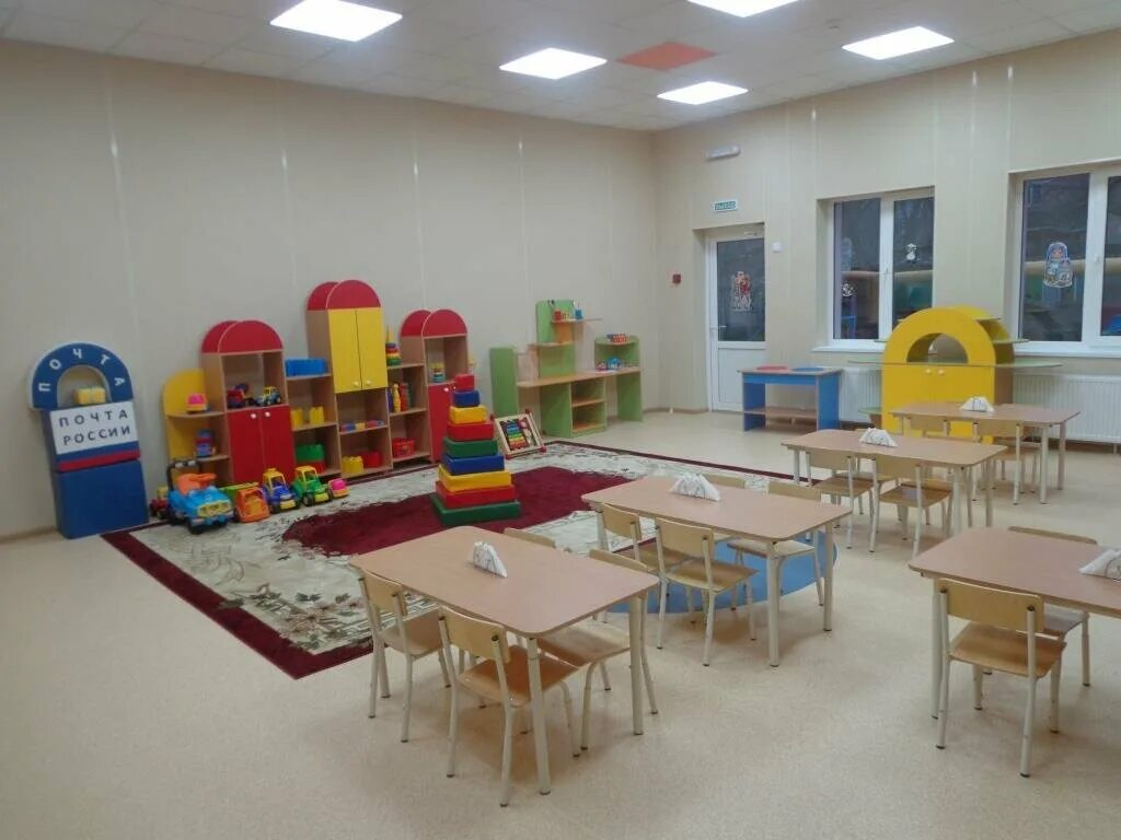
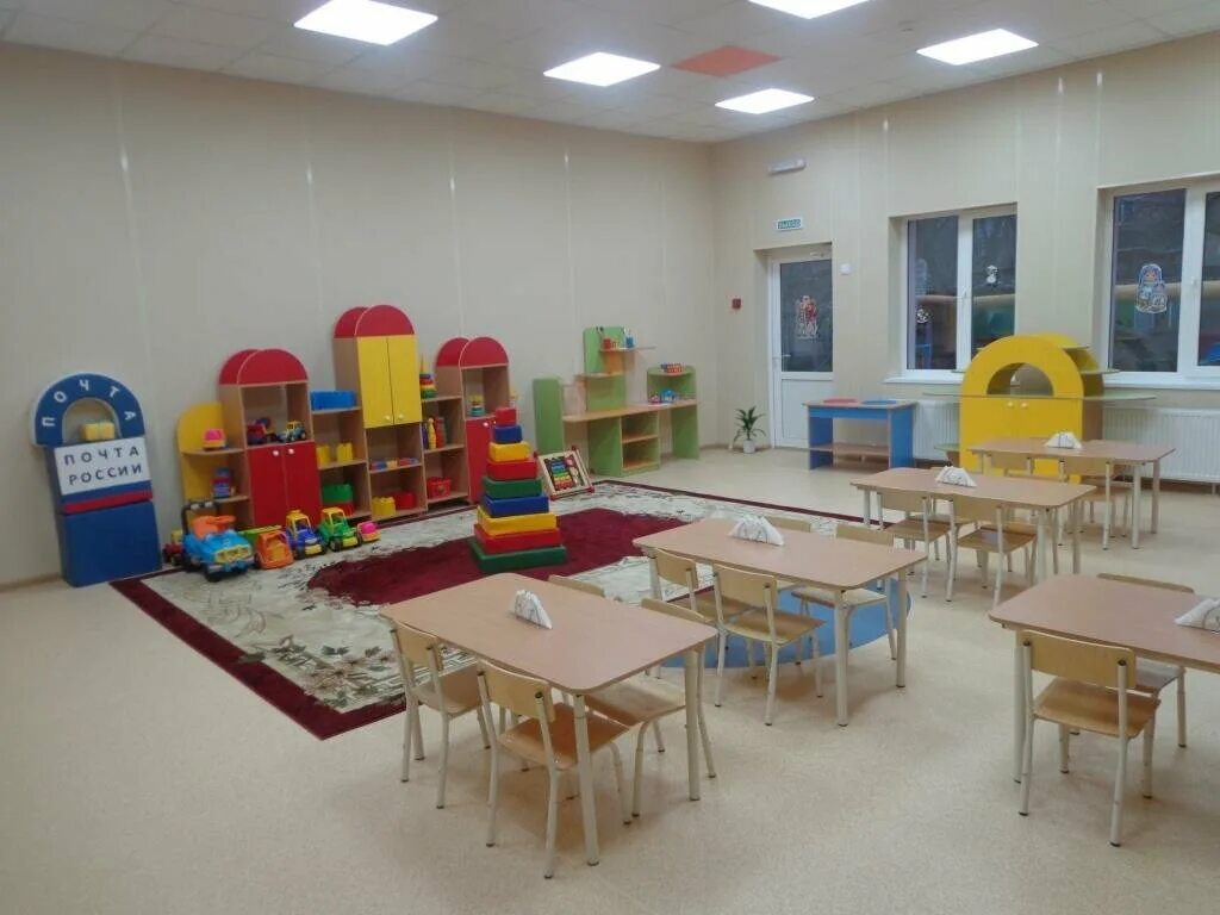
+ indoor plant (747, 428)
